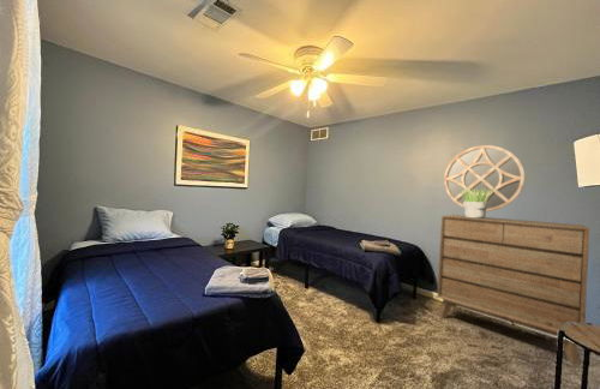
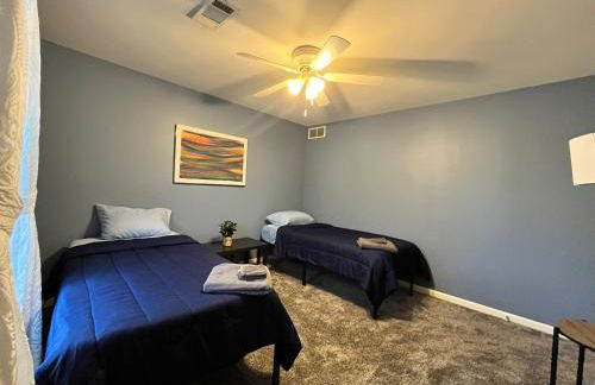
- dresser (504, 274)
- home mirror (480, 178)
- potted plant (475, 202)
